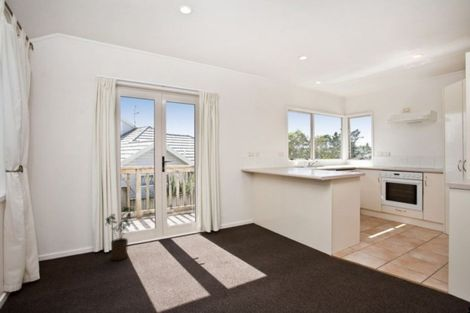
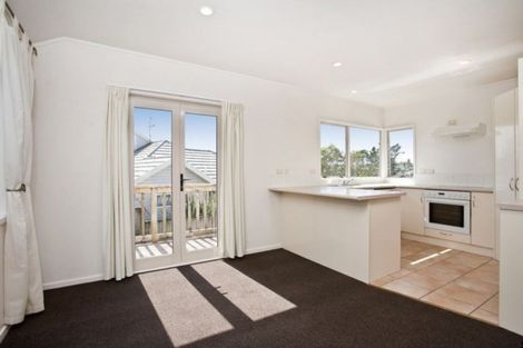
- house plant (121, 233)
